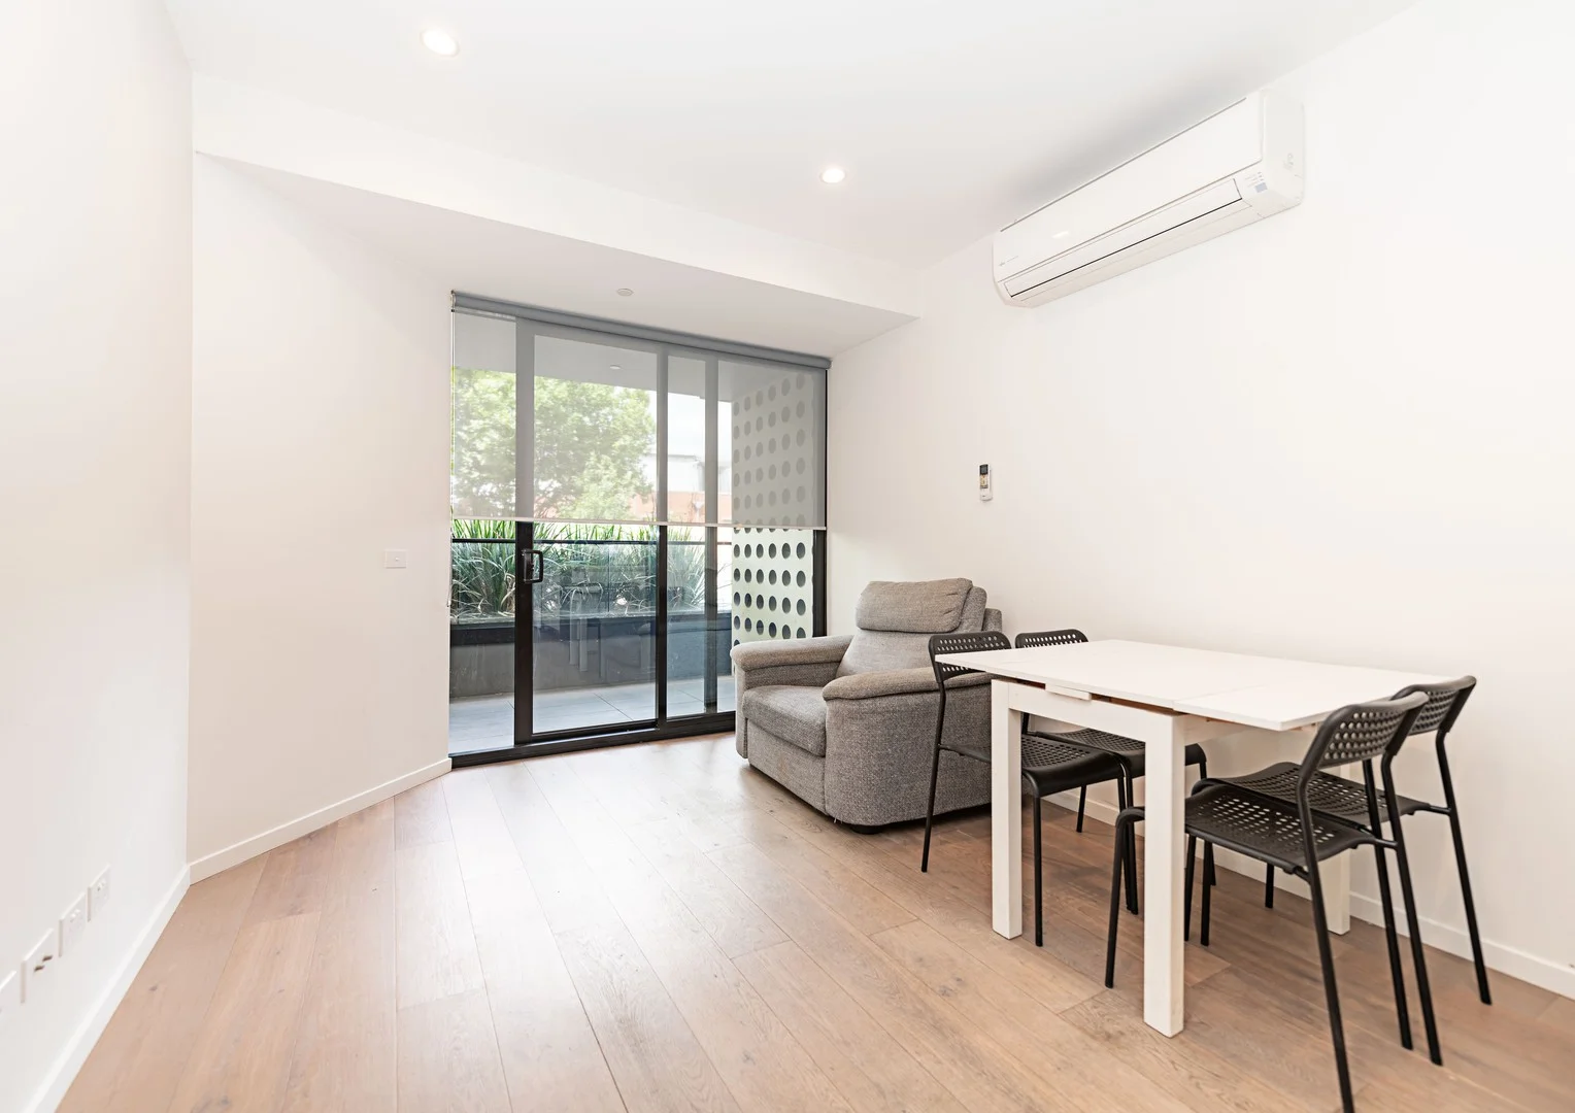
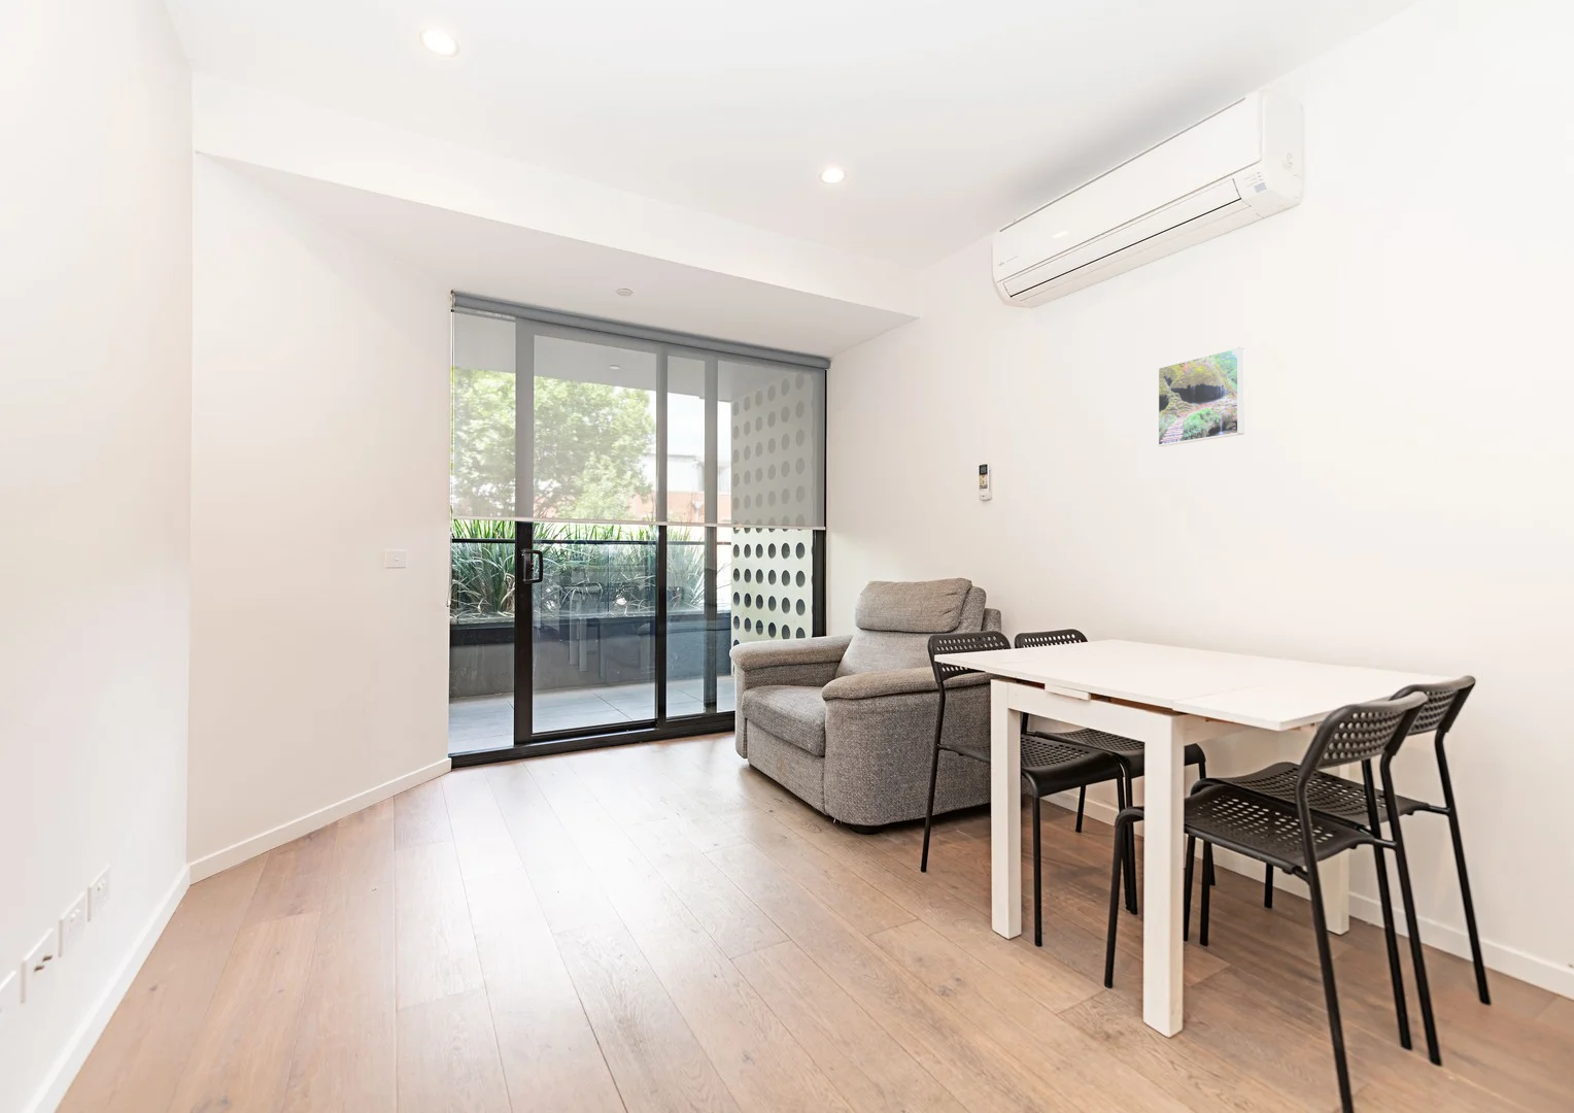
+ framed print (1198, 399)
